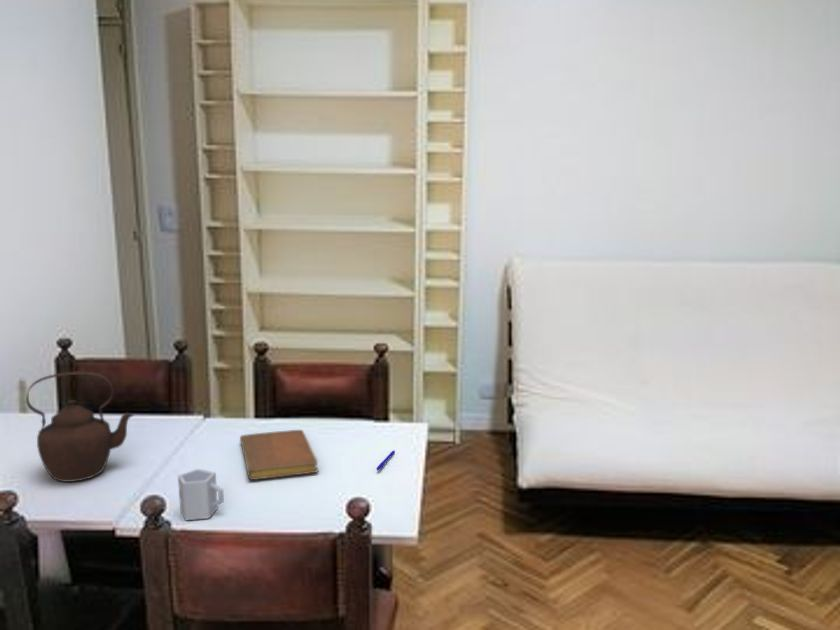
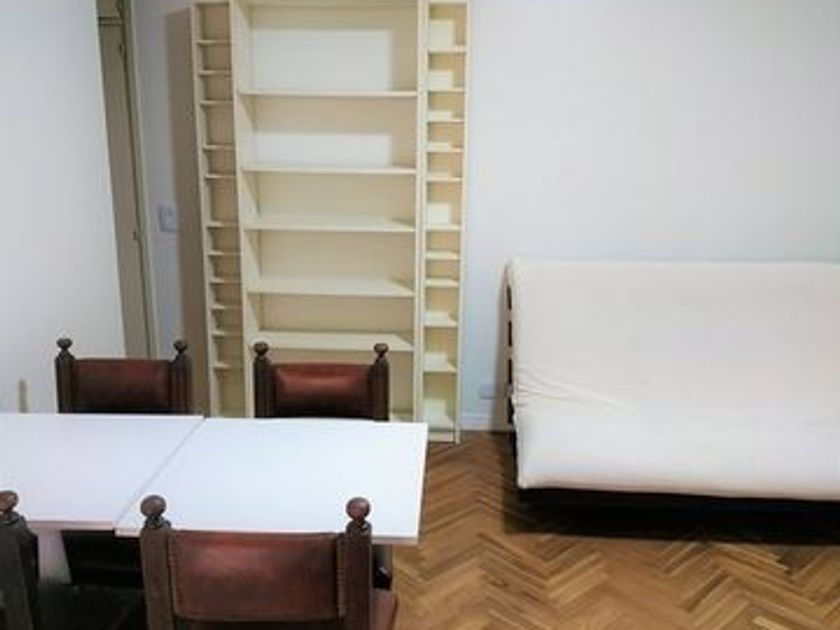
- notebook (277, 452)
- pen (386, 459)
- cup (201, 494)
- teapot (83, 422)
